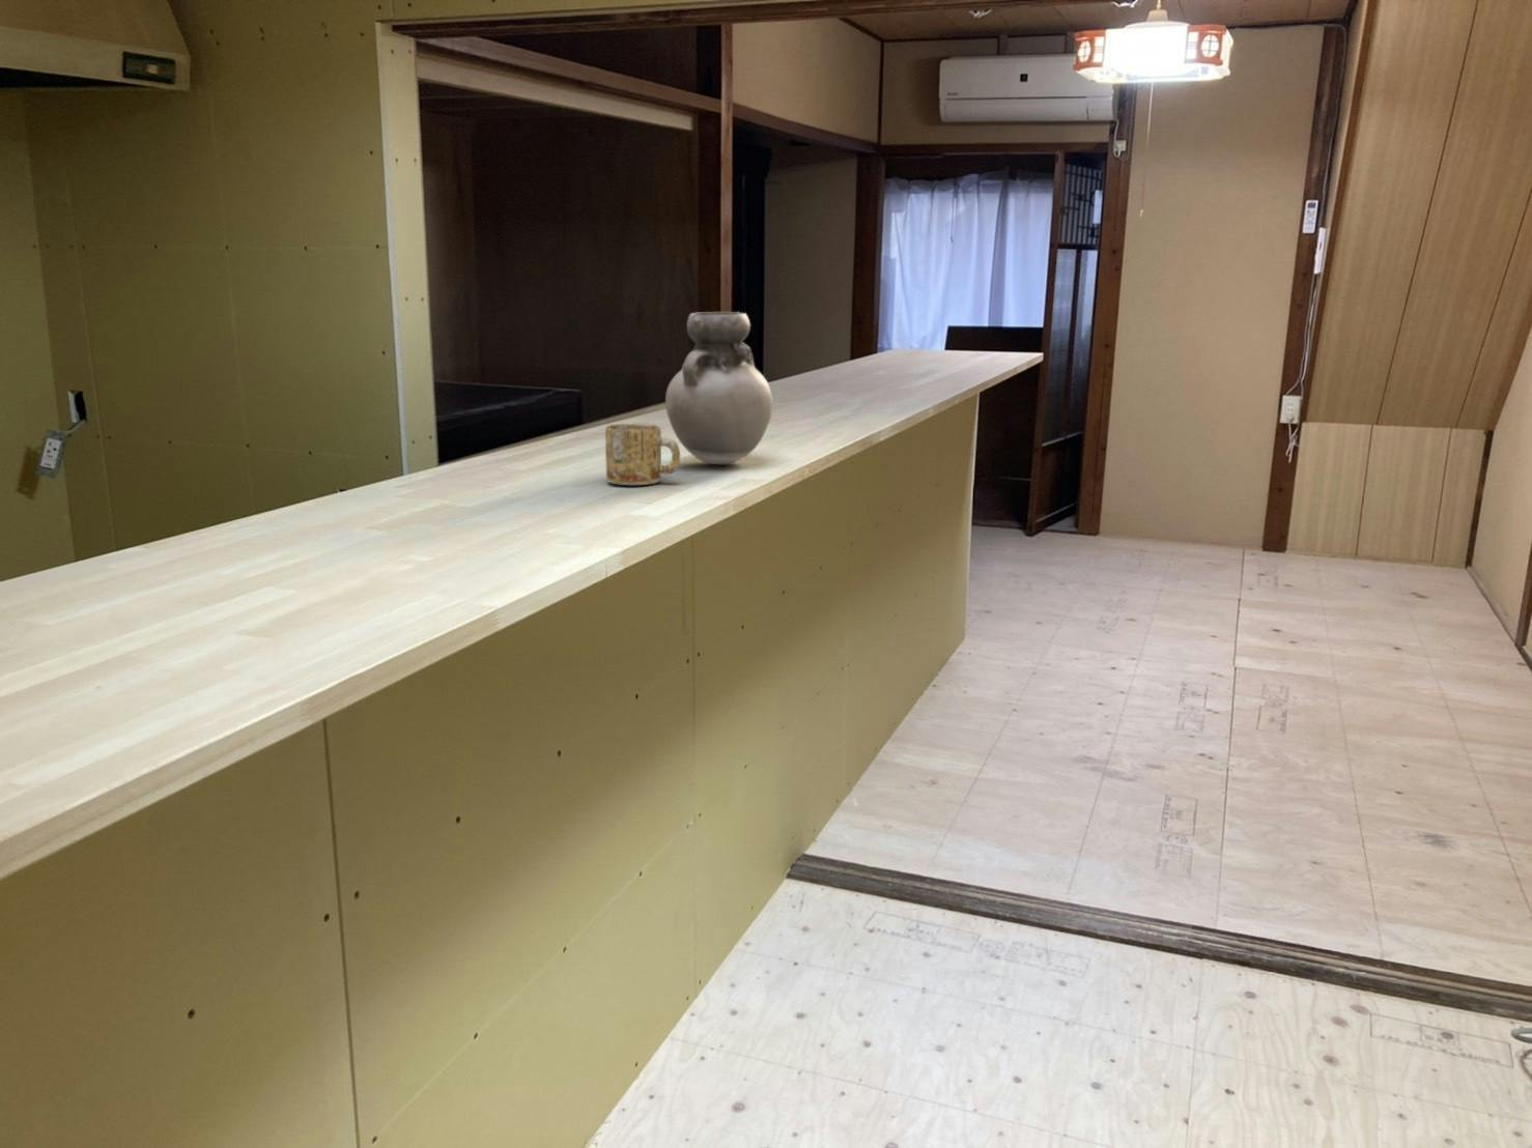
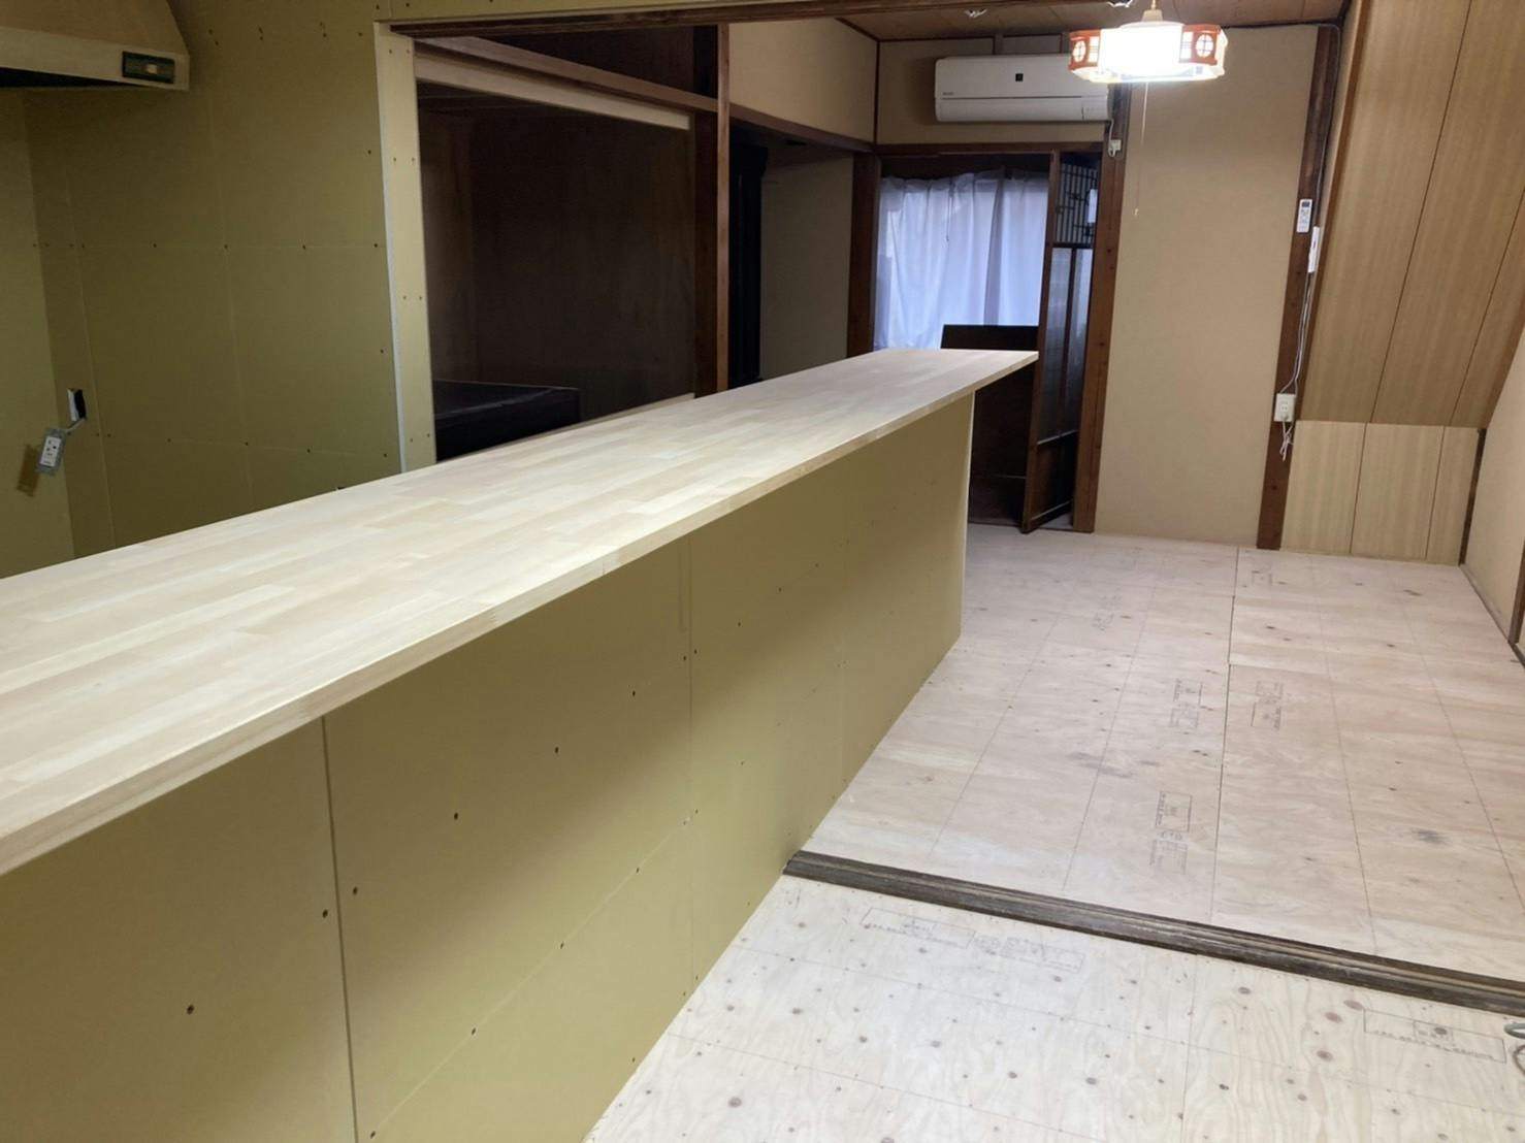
- mug (644, 453)
- vase (718, 388)
